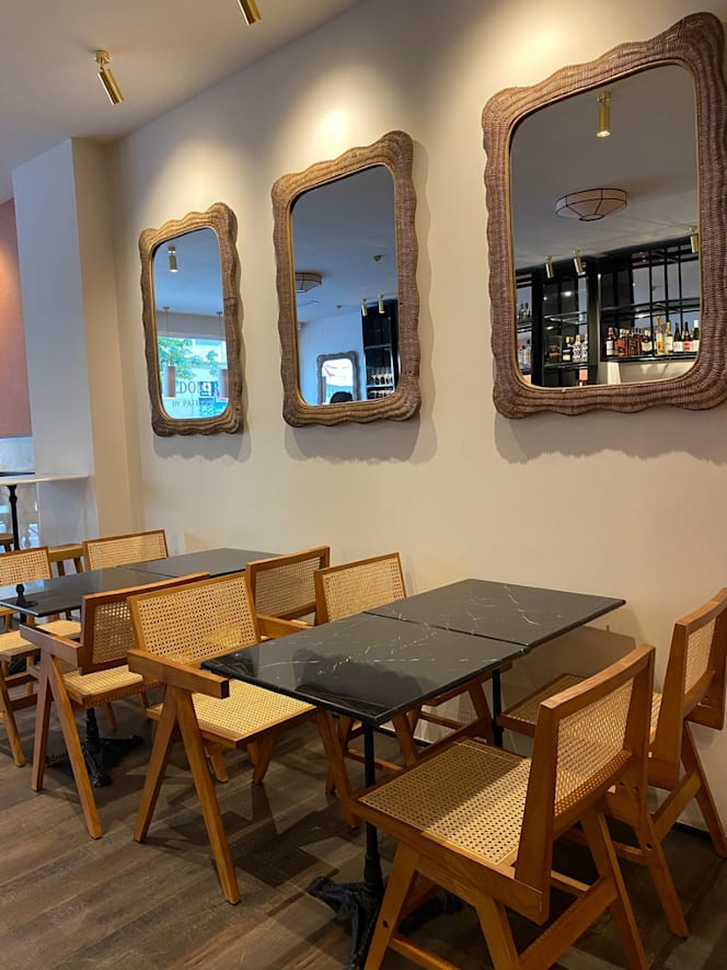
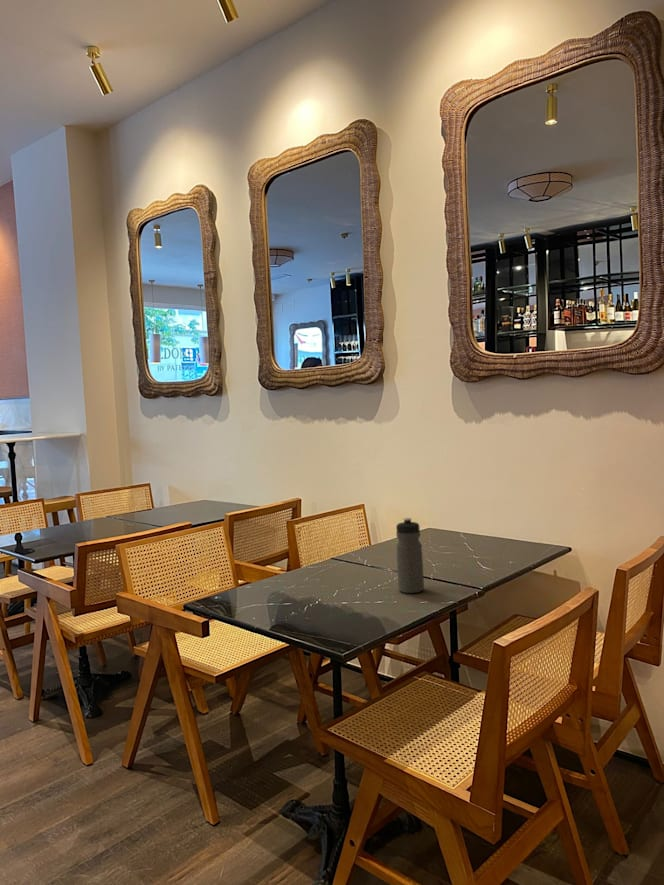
+ water bottle (409, 554)
